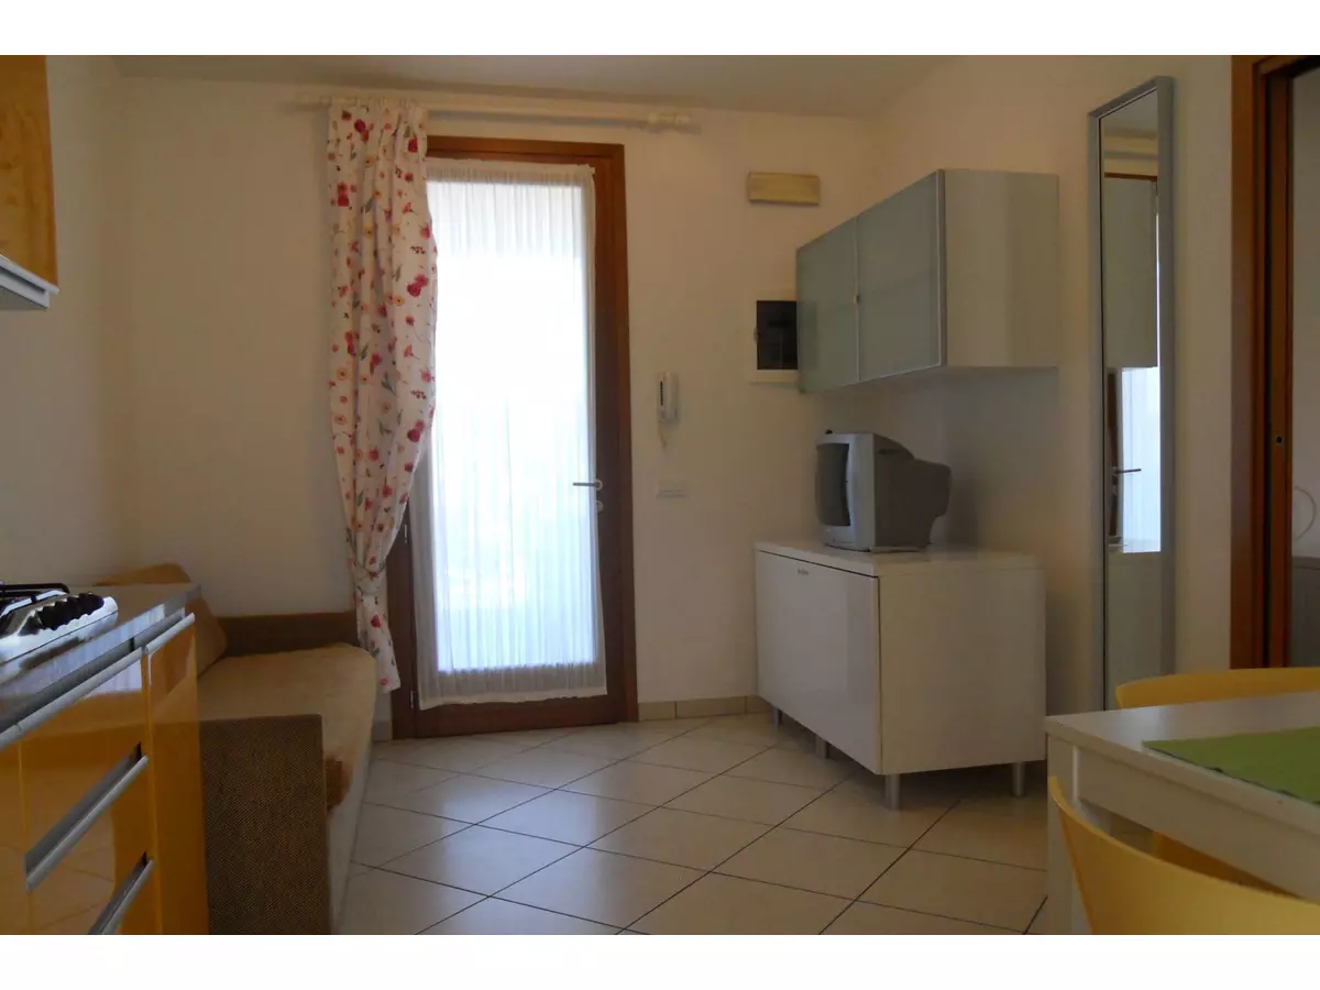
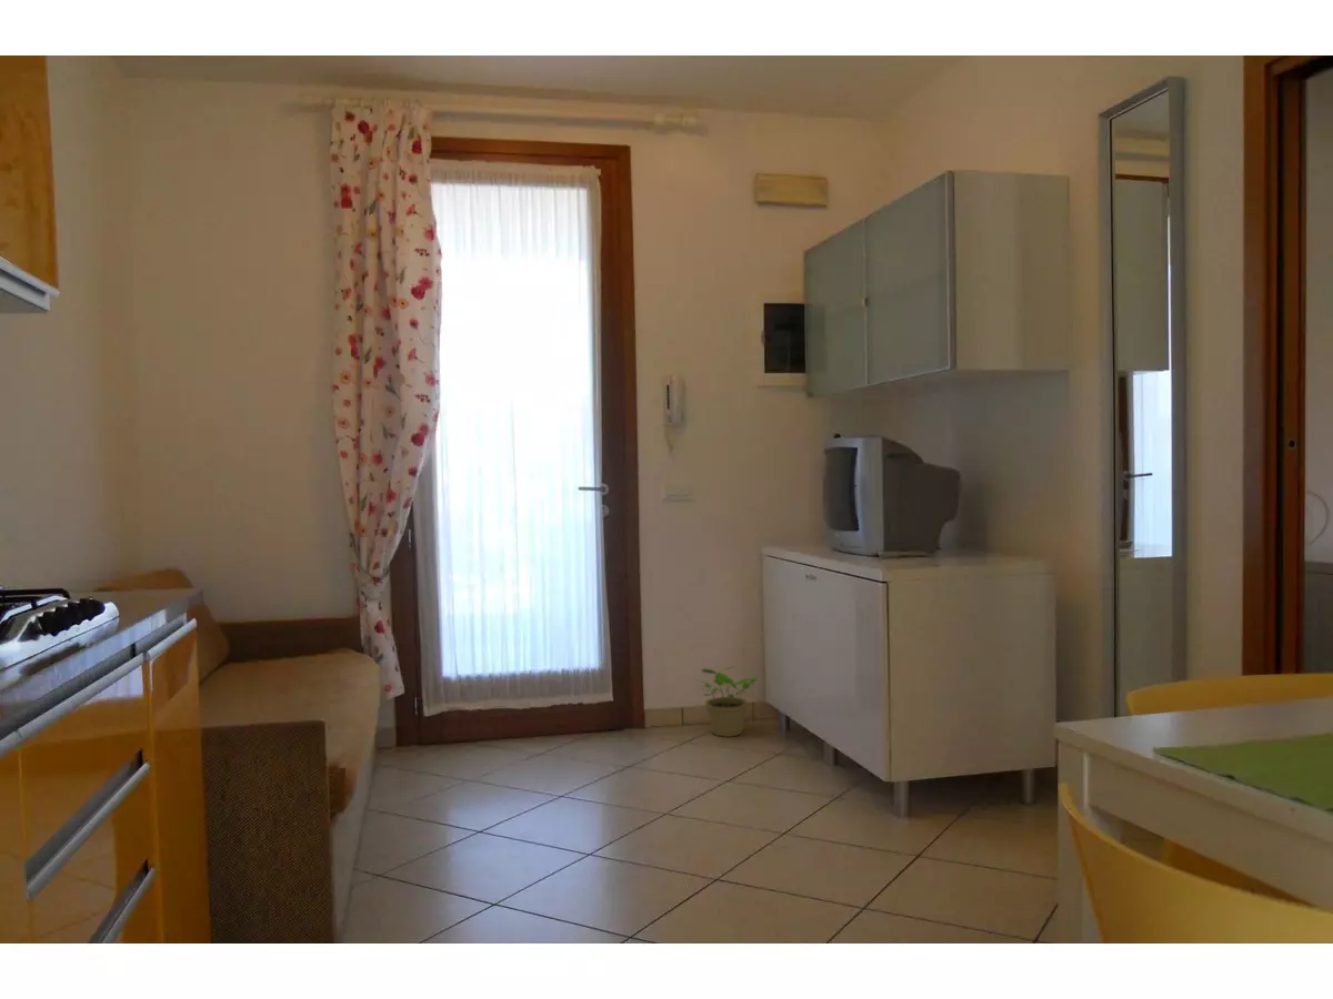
+ potted plant (722, 696)
